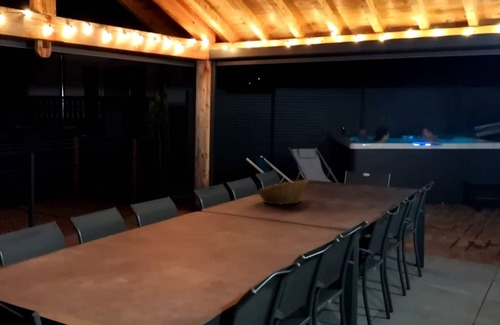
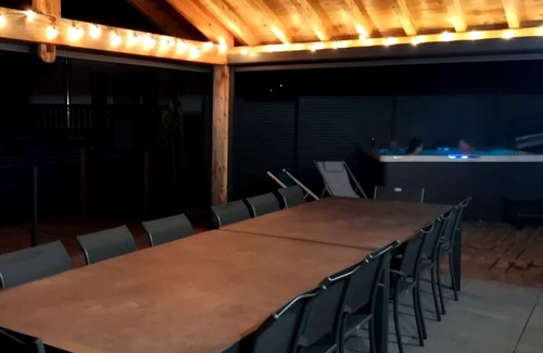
- fruit basket (283, 190)
